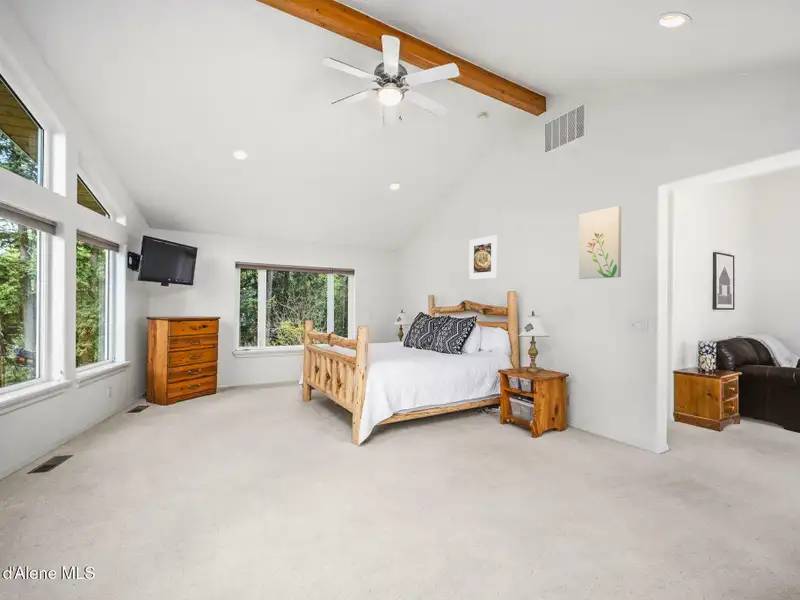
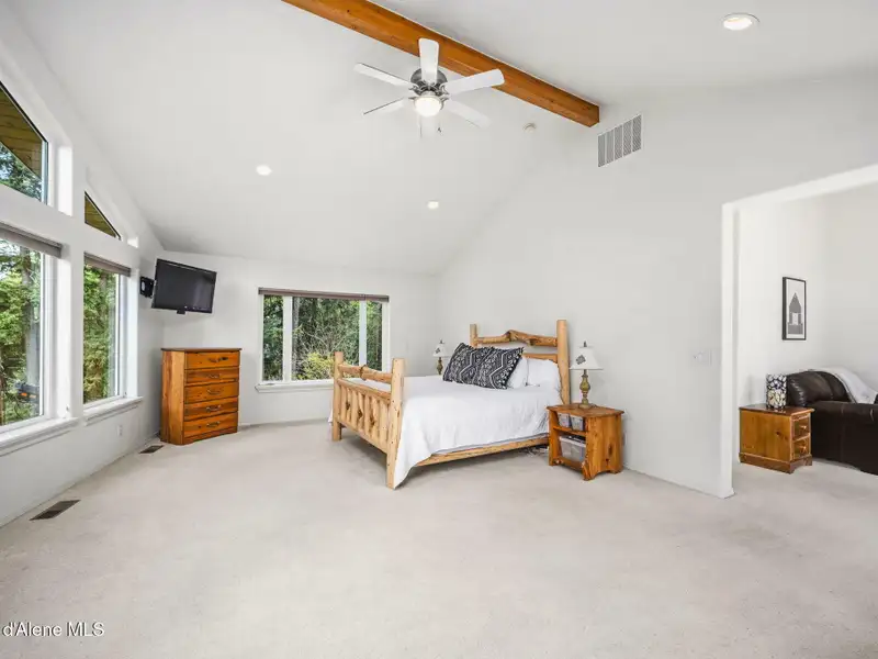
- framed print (482, 258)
- wall art (599, 244)
